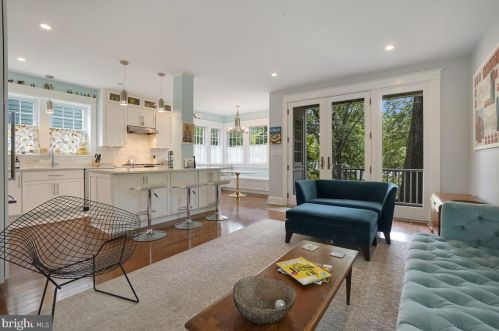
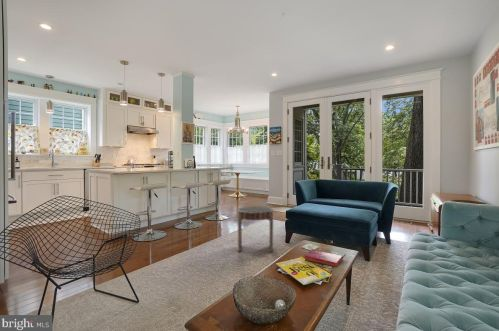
+ side table (255, 219)
+ hardback book (323, 257)
